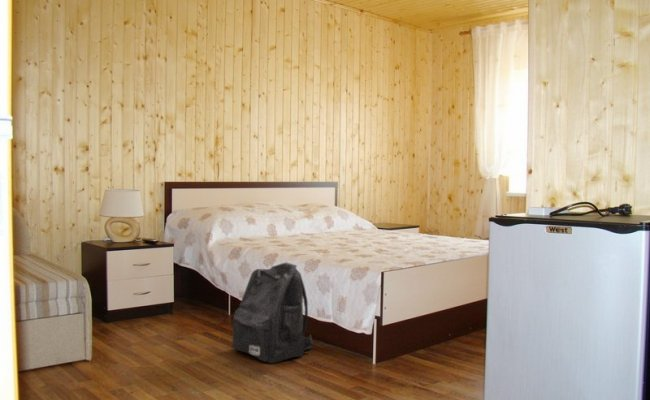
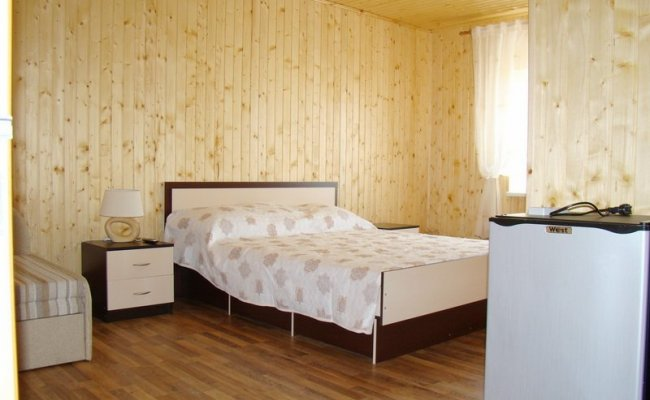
- backpack (273, 308)
